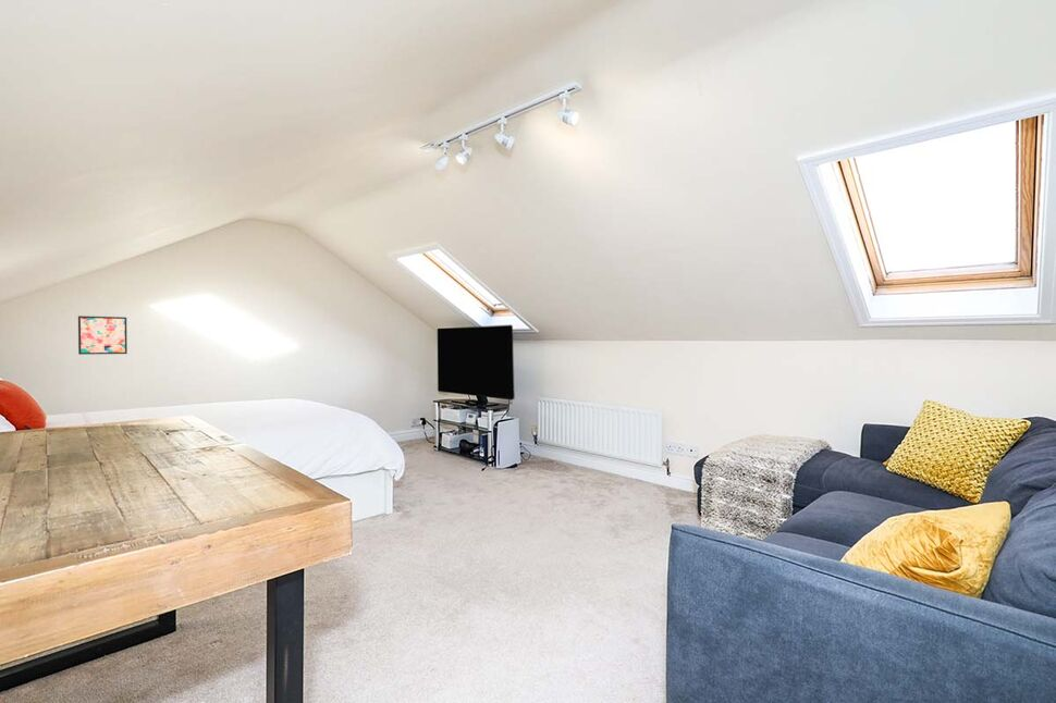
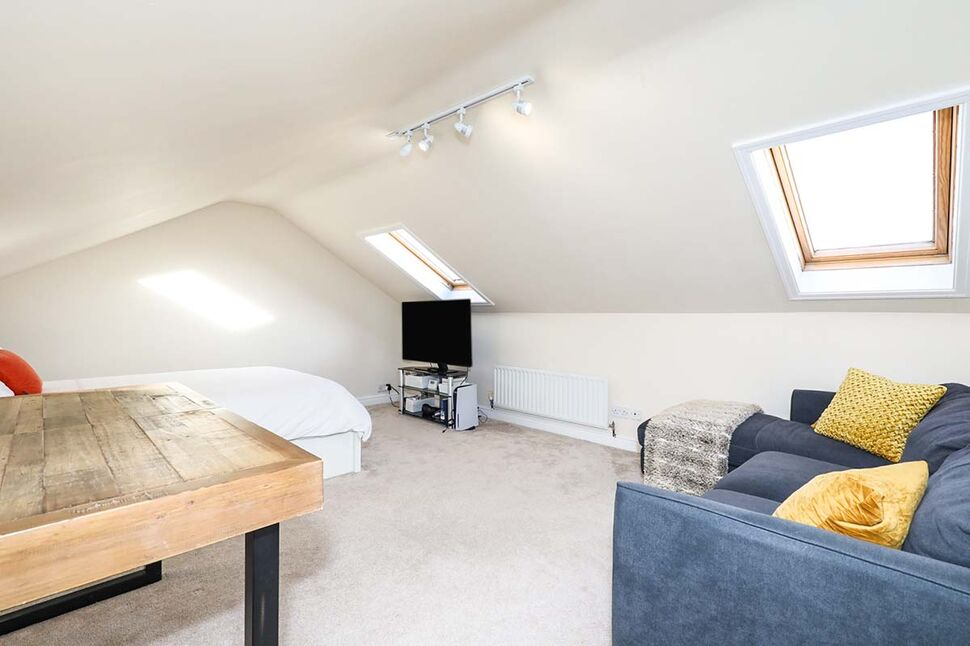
- wall art (102, 335)
